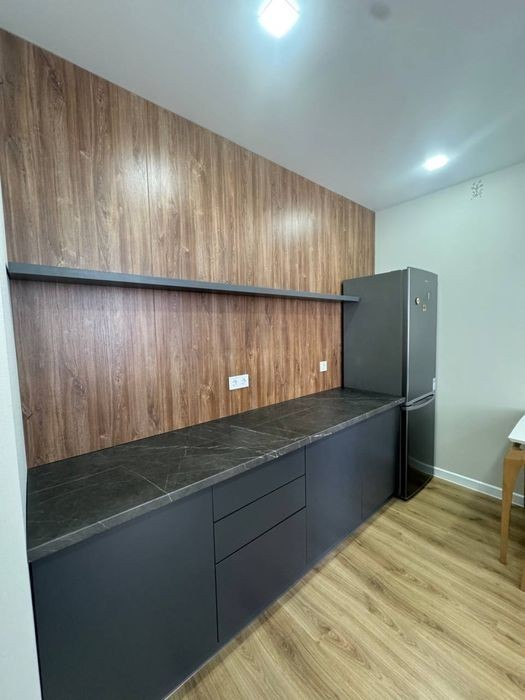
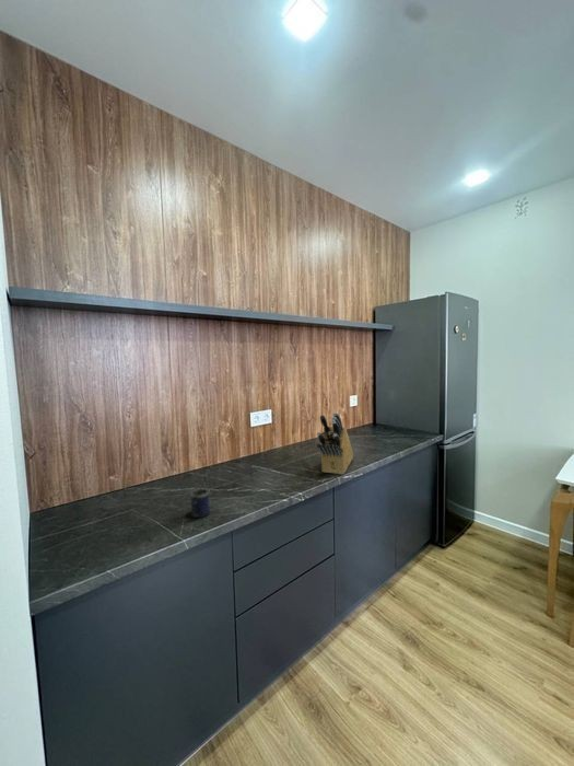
+ knife block (336, 438)
+ mug (198, 503)
